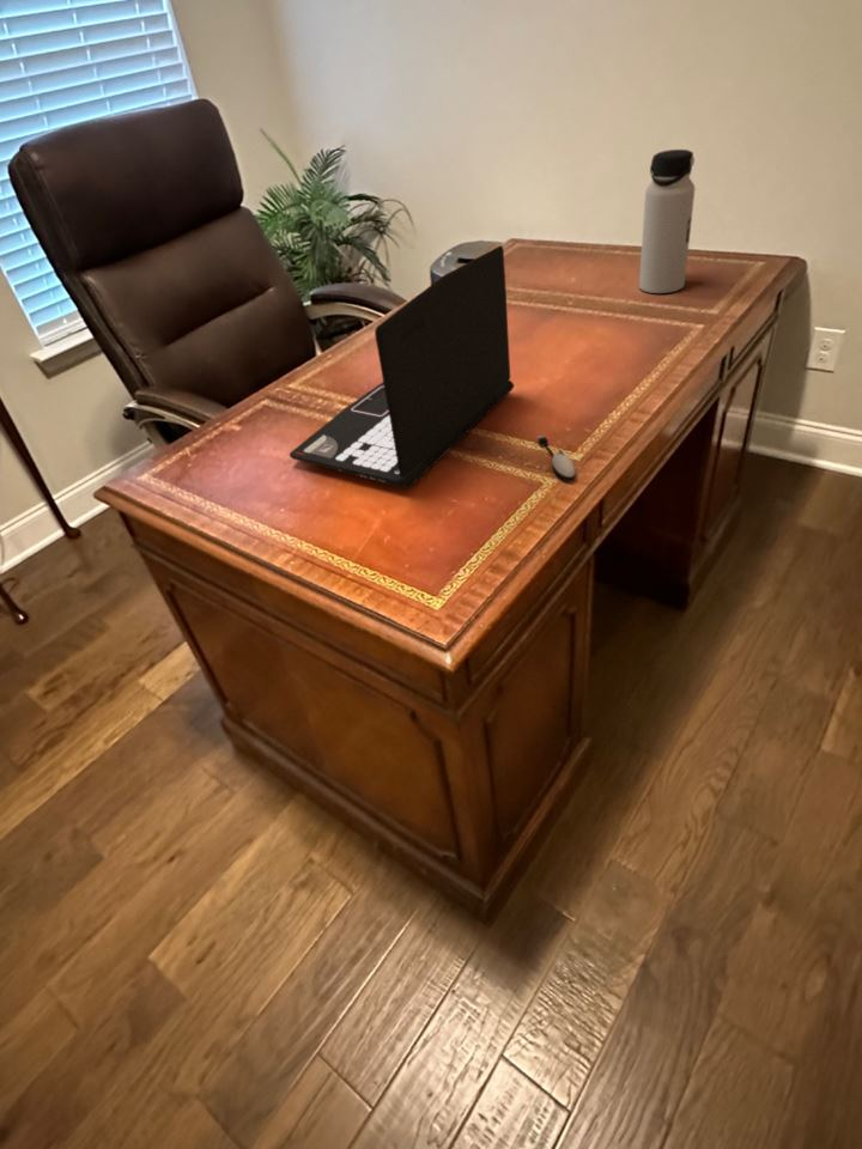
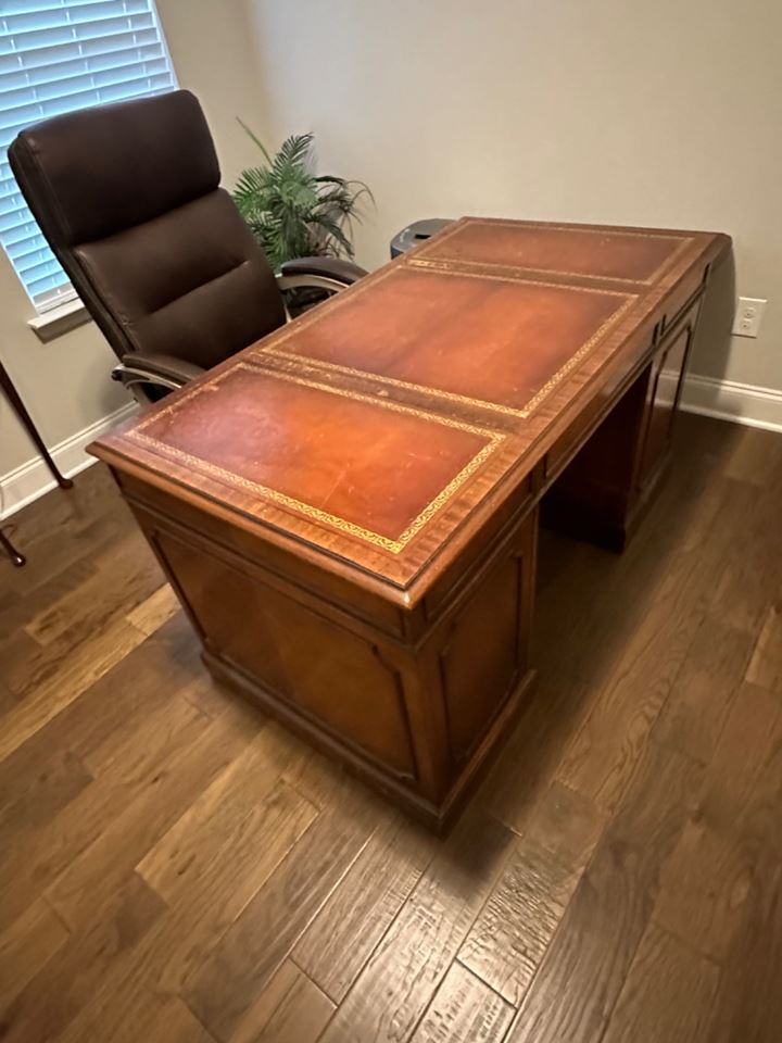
- water bottle (667, 223)
- computer mouse (556, 452)
- laptop (393, 354)
